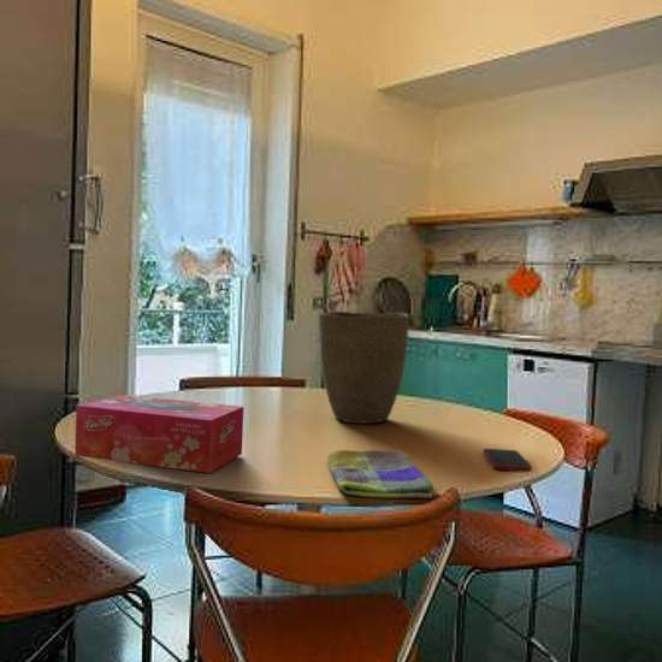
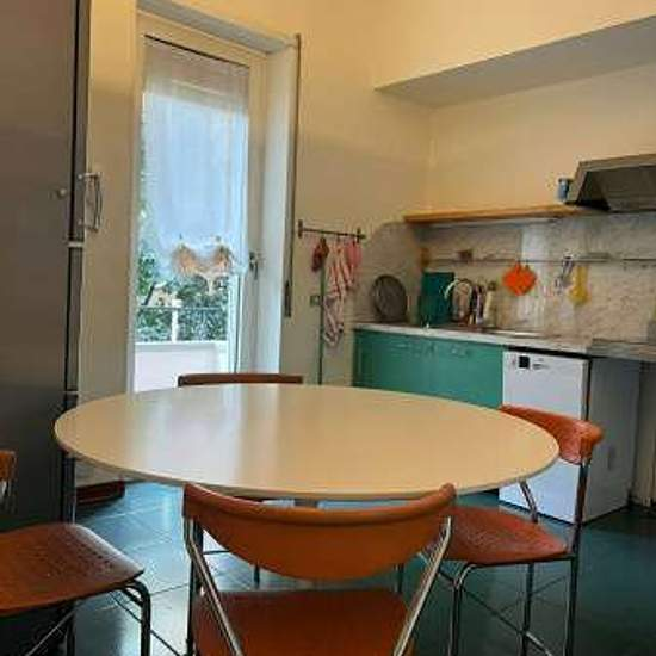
- tissue box (161, 430)
- dish towel (376, 471)
- cell phone (506, 459)
- vase (360, 365)
